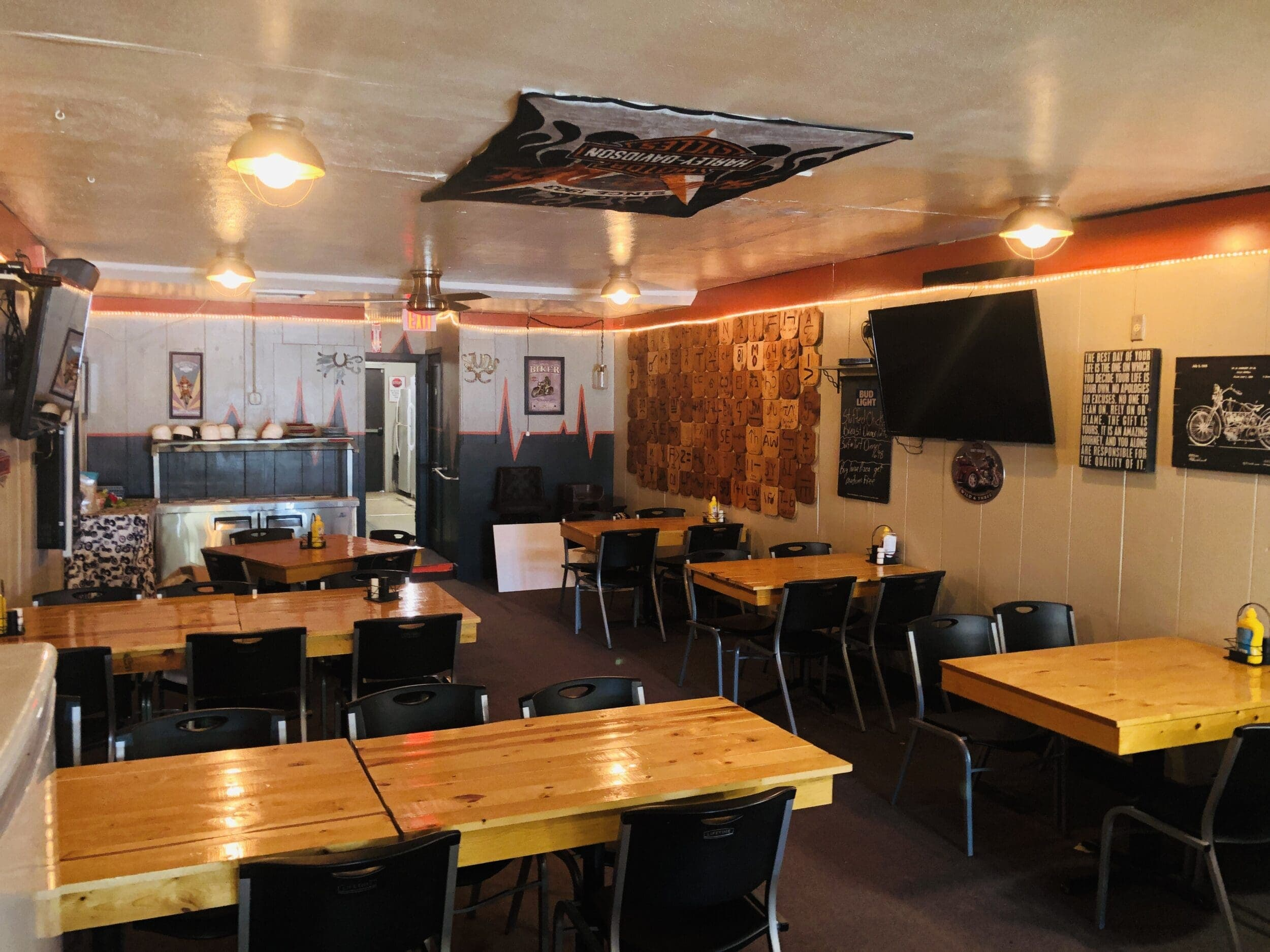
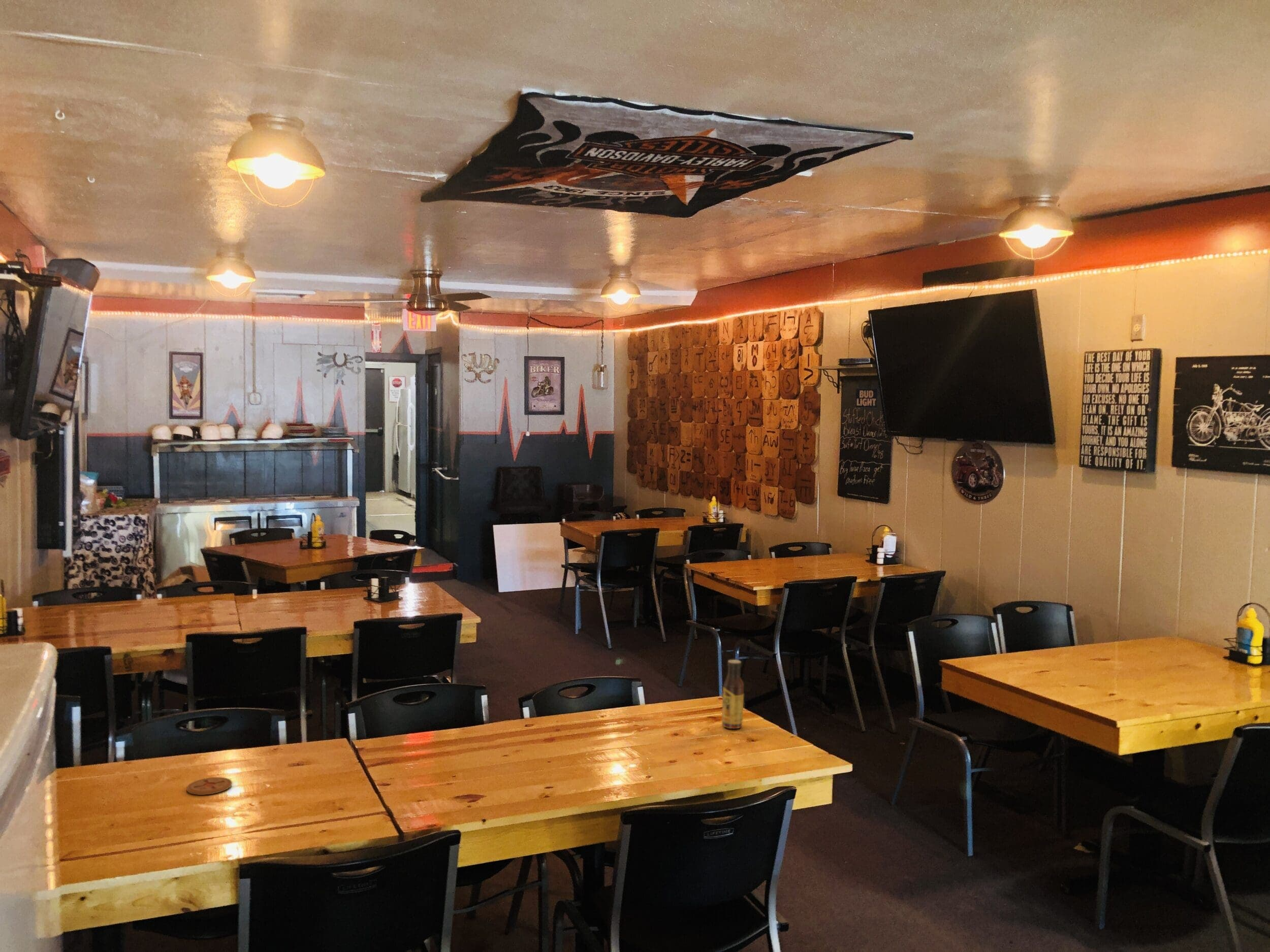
+ sauce bottle (733, 694)
+ coaster (209, 785)
